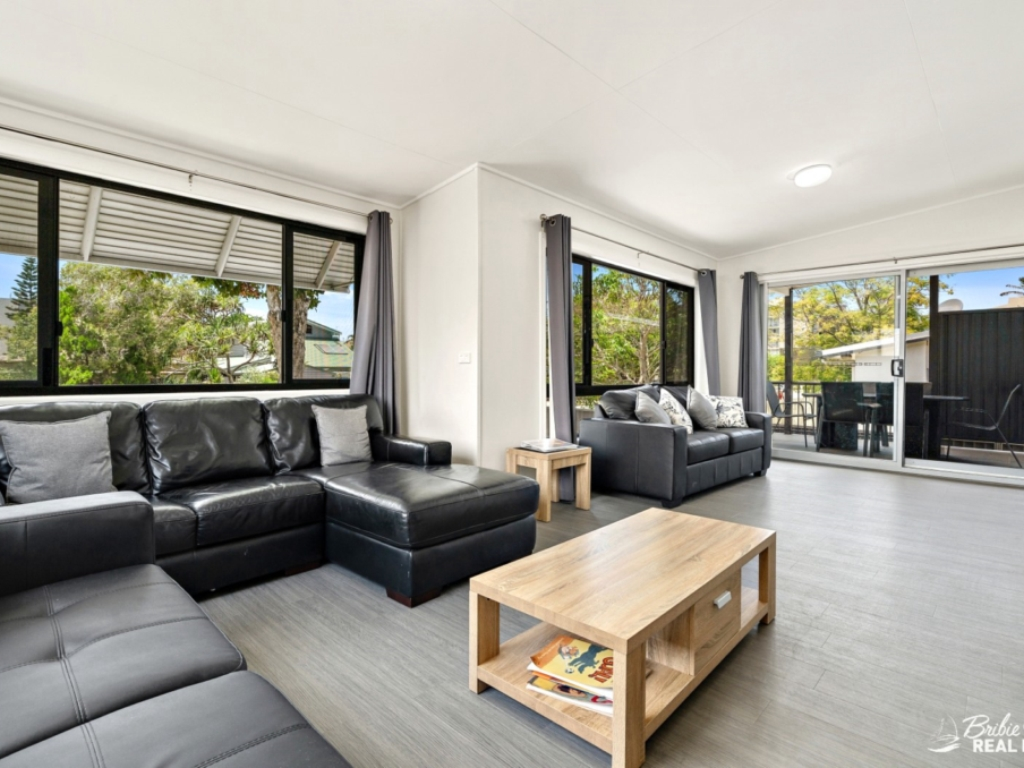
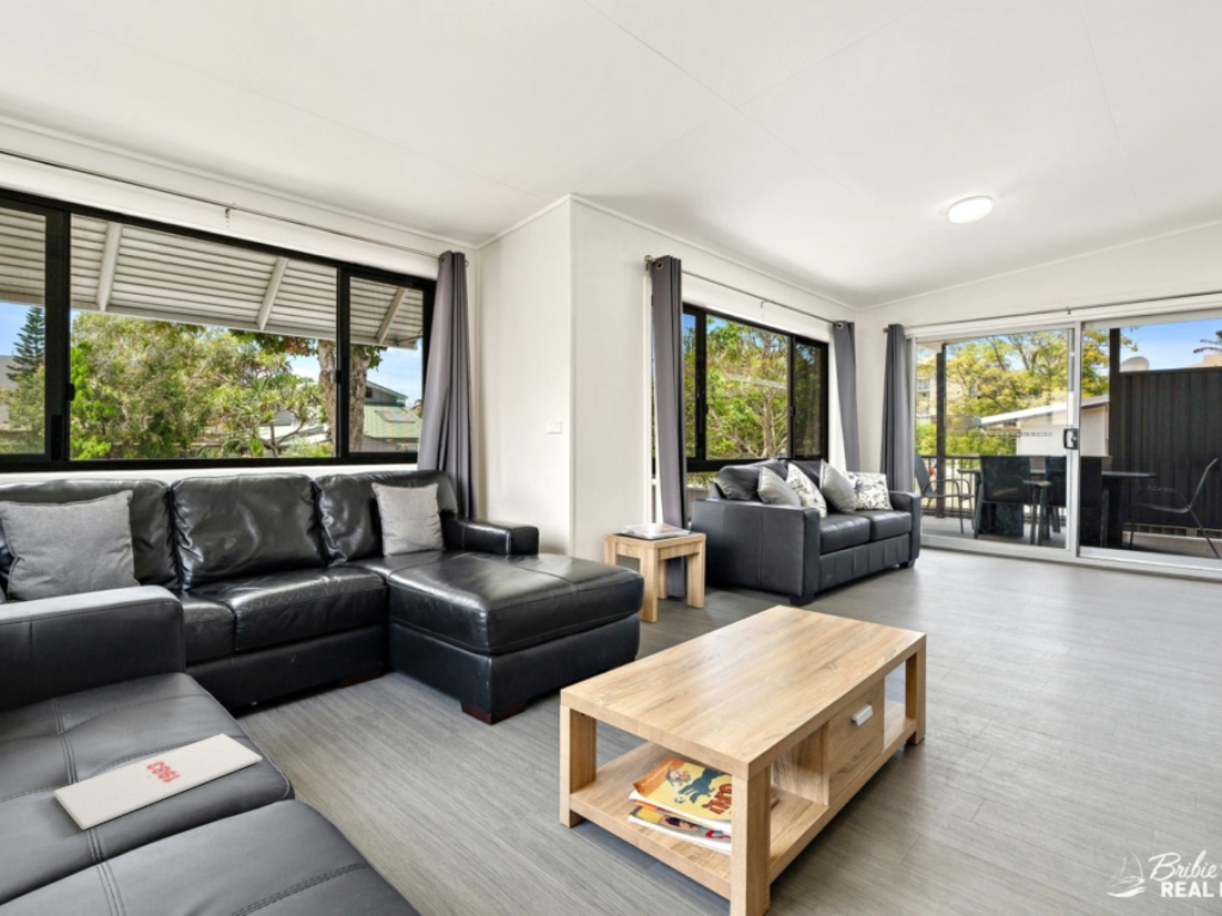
+ magazine (162, 774)
